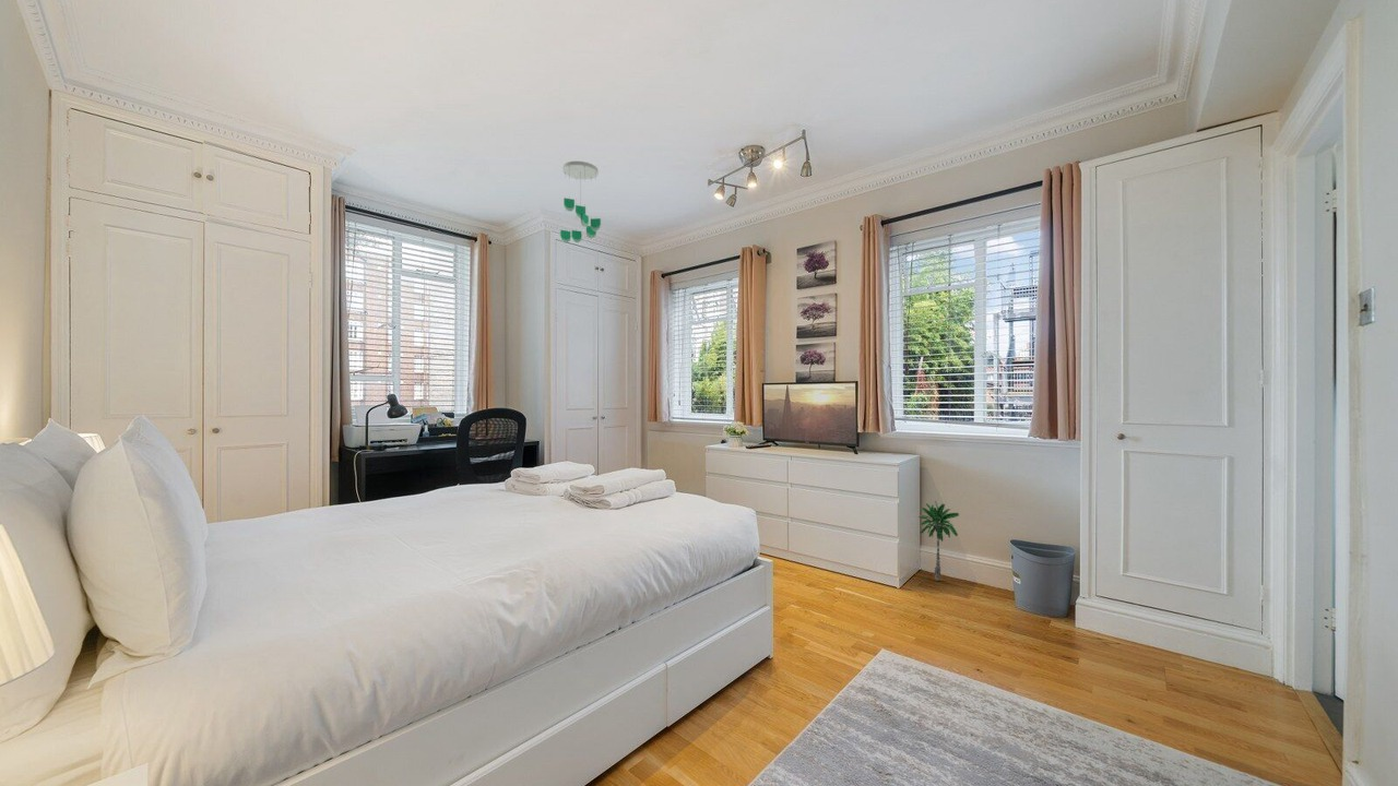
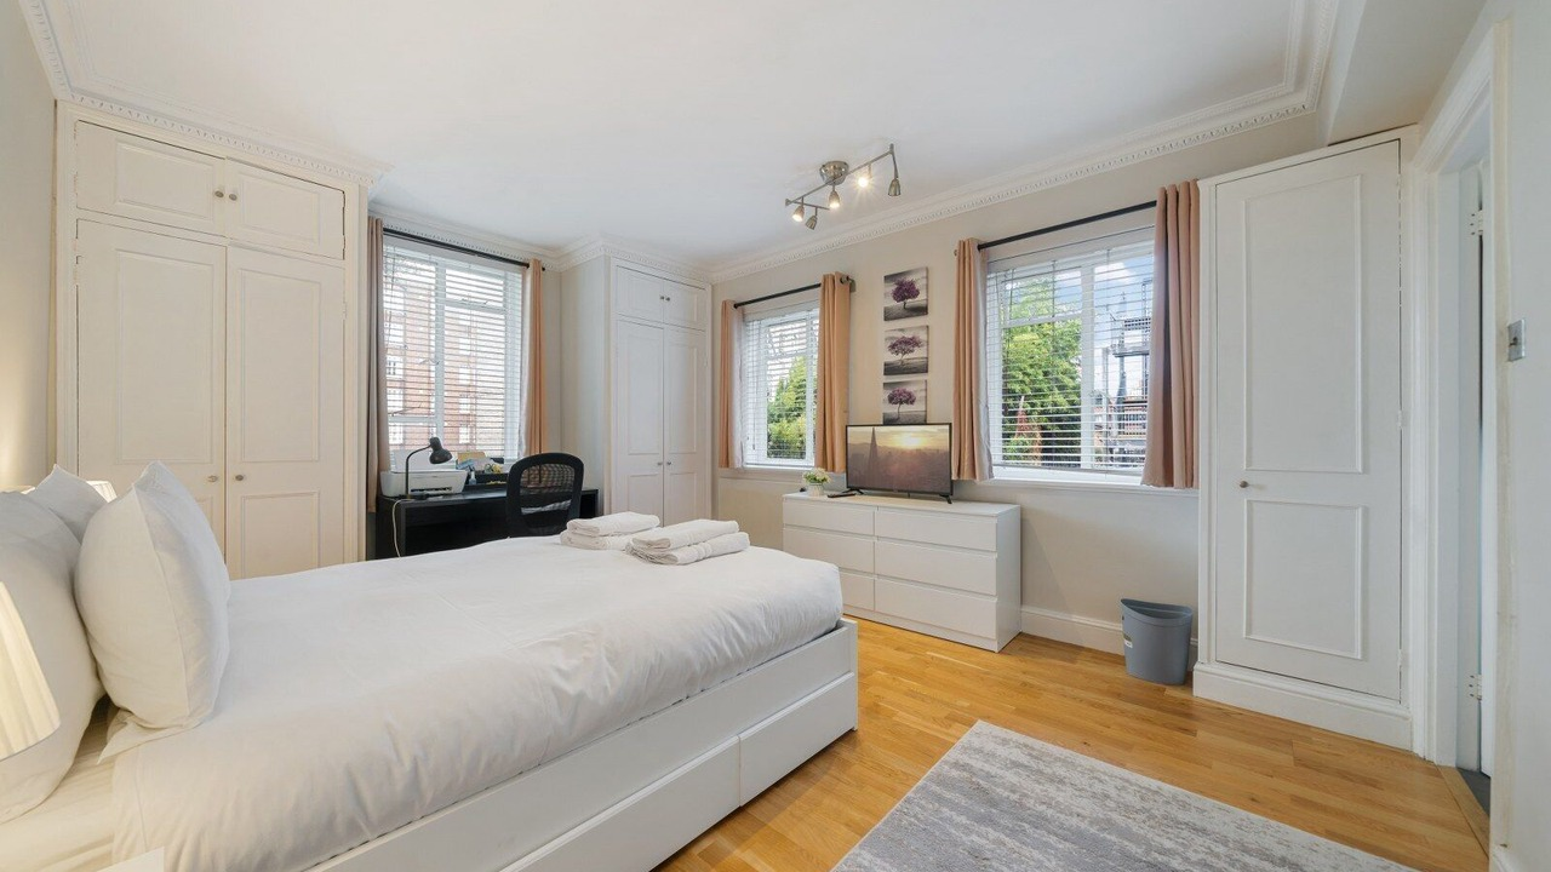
- palm tree (937, 540)
- ceiling mobile (580, 205)
